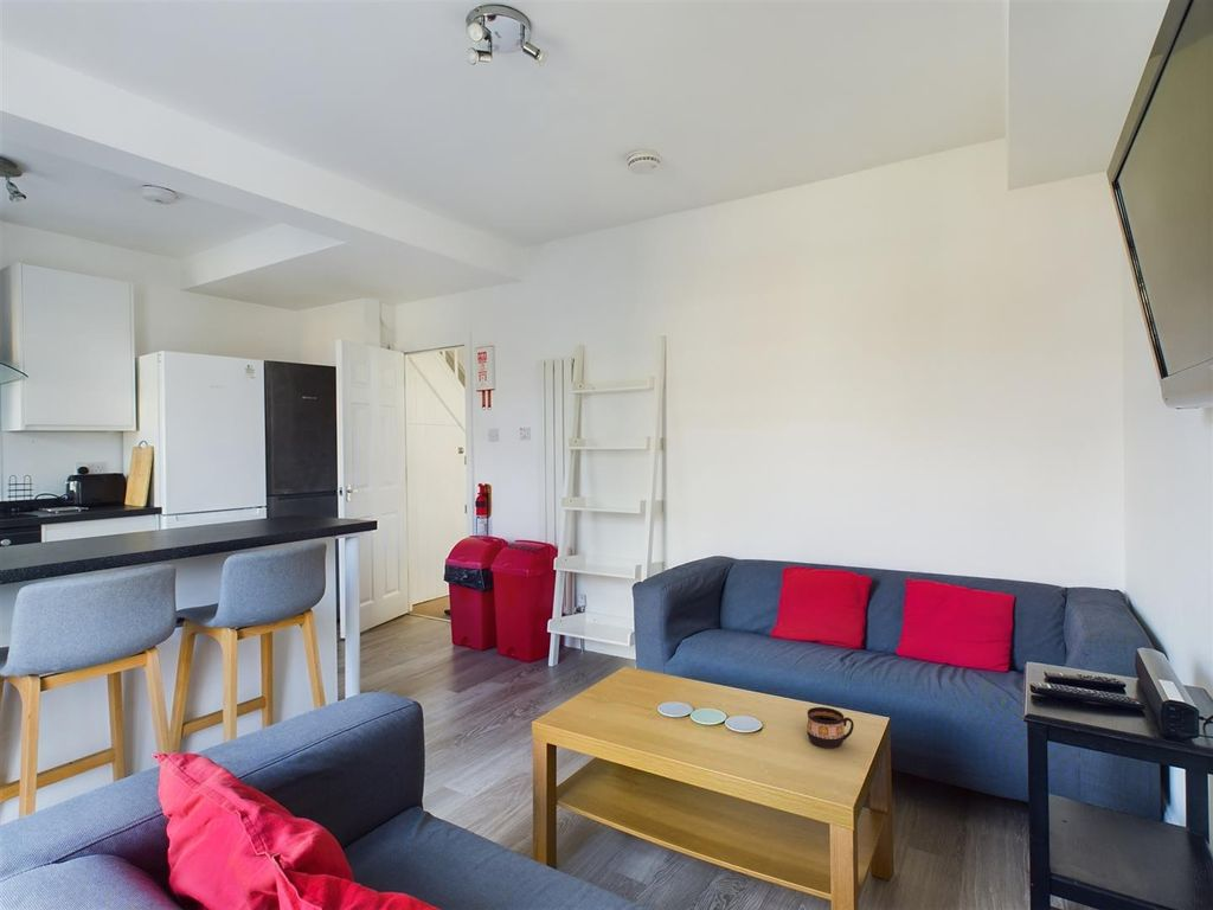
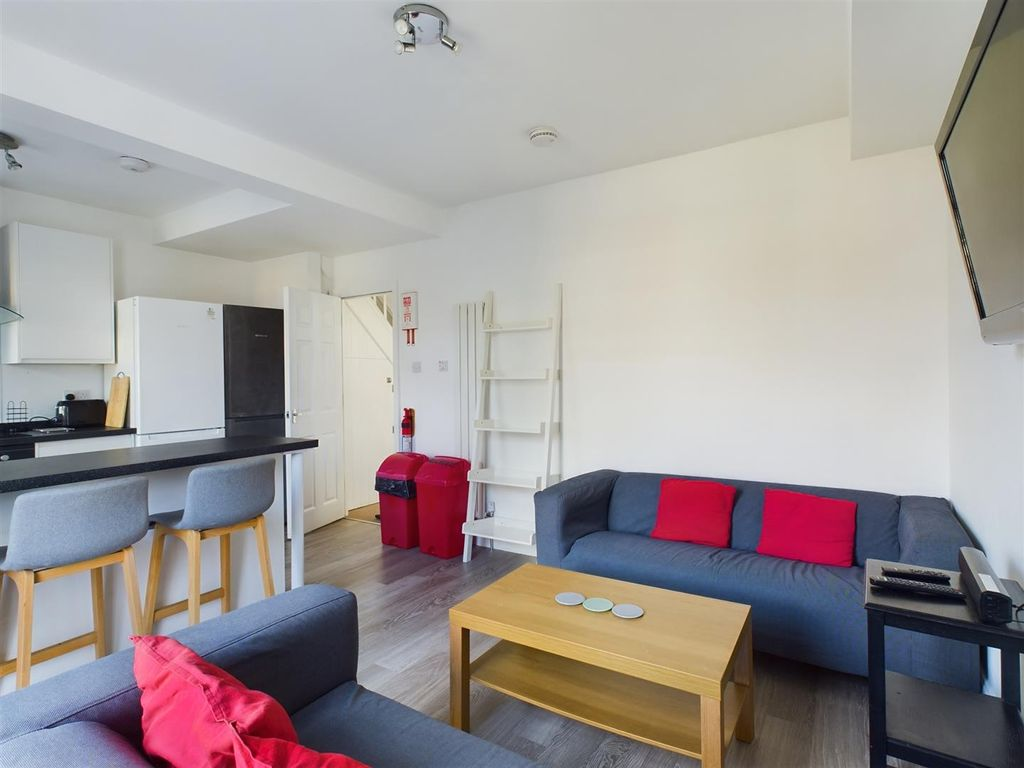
- cup (827, 728)
